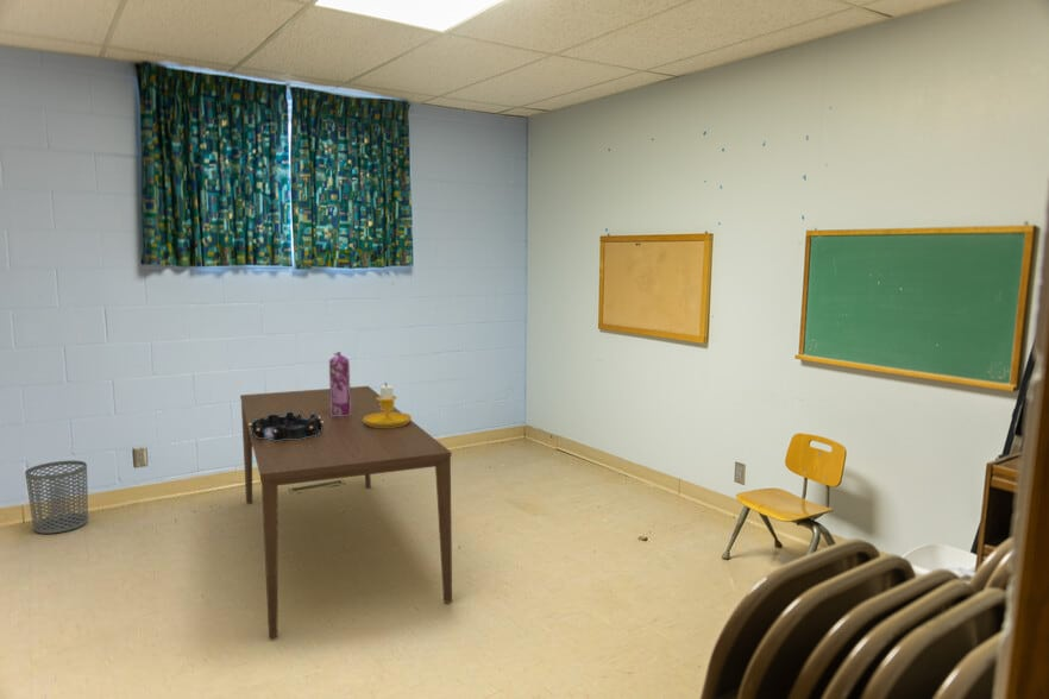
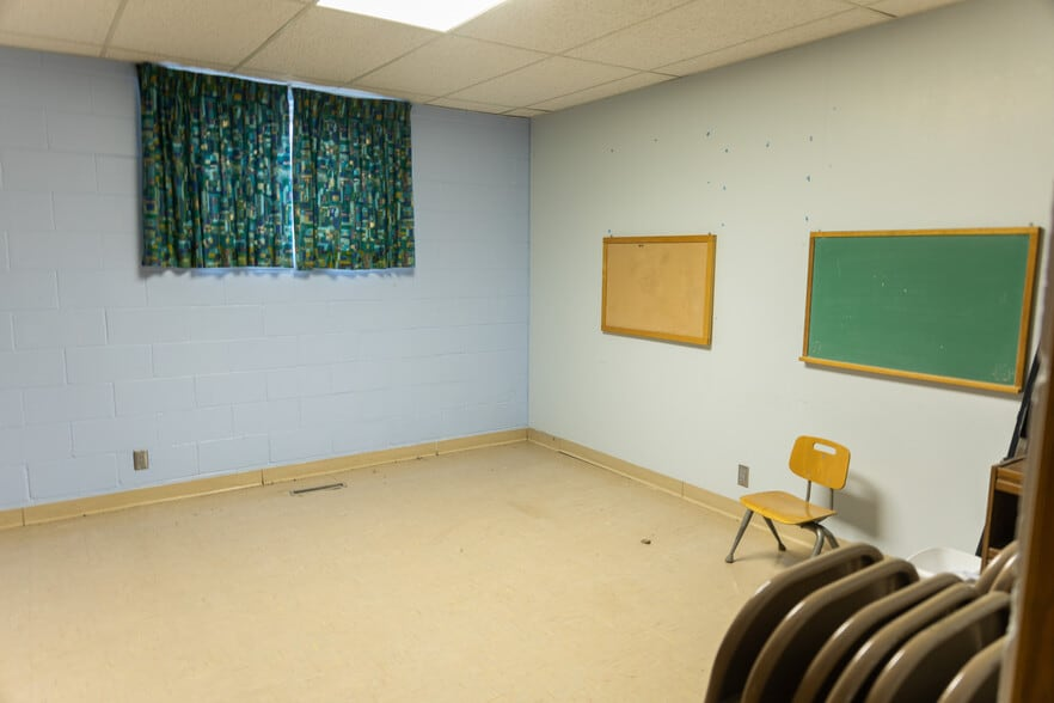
- dining table (329, 478)
- gas cylinder (339, 383)
- decorative bowl (288, 423)
- candlestick (387, 402)
- waste bin (58, 496)
